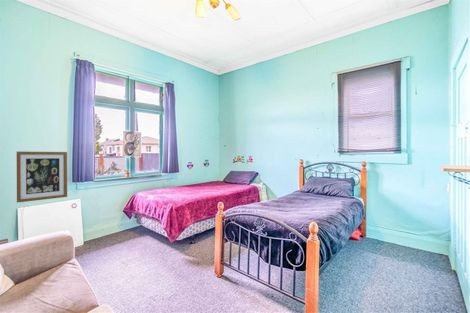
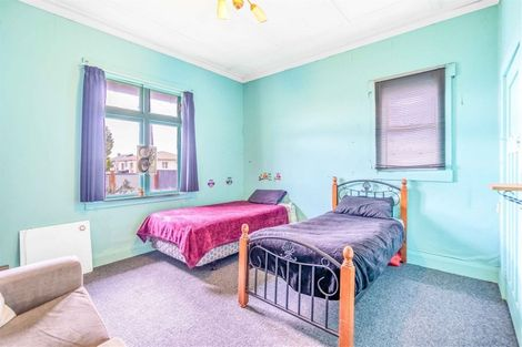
- wall art (43, 175)
